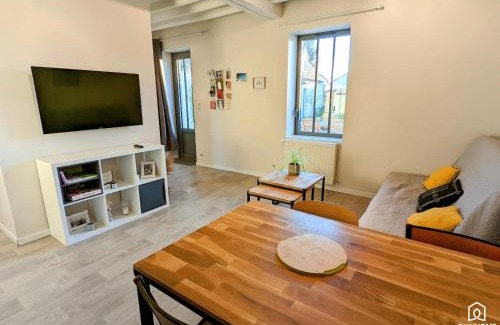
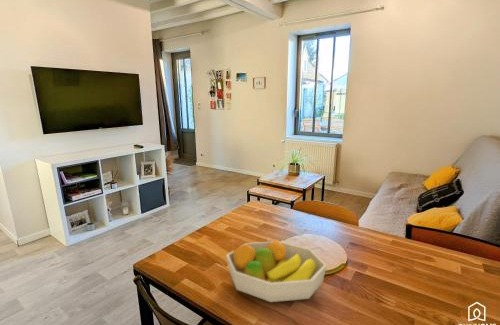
+ fruit bowl (274, 266)
